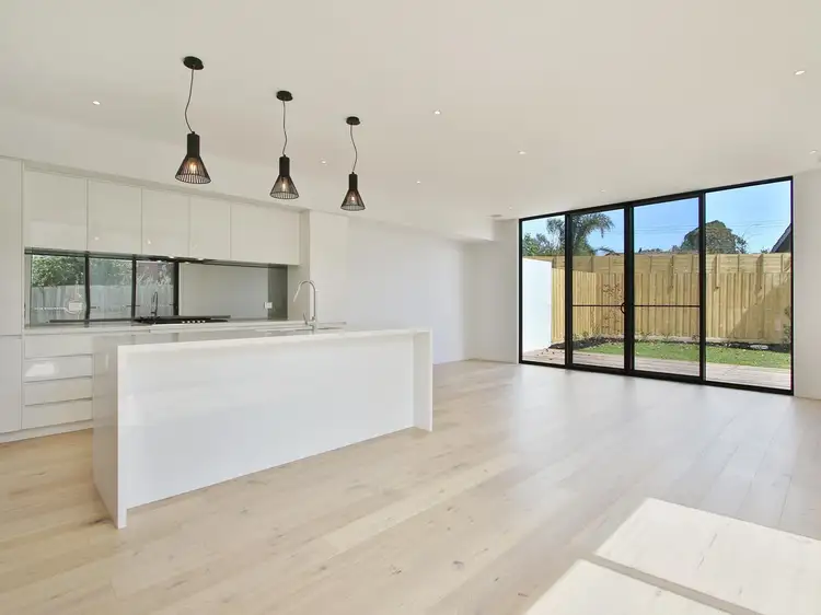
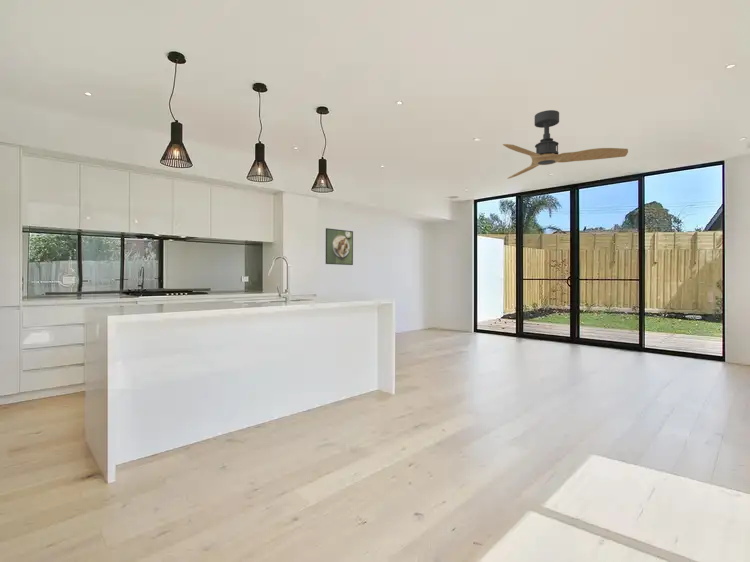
+ ceiling fan (557, 142)
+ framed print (339, 247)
